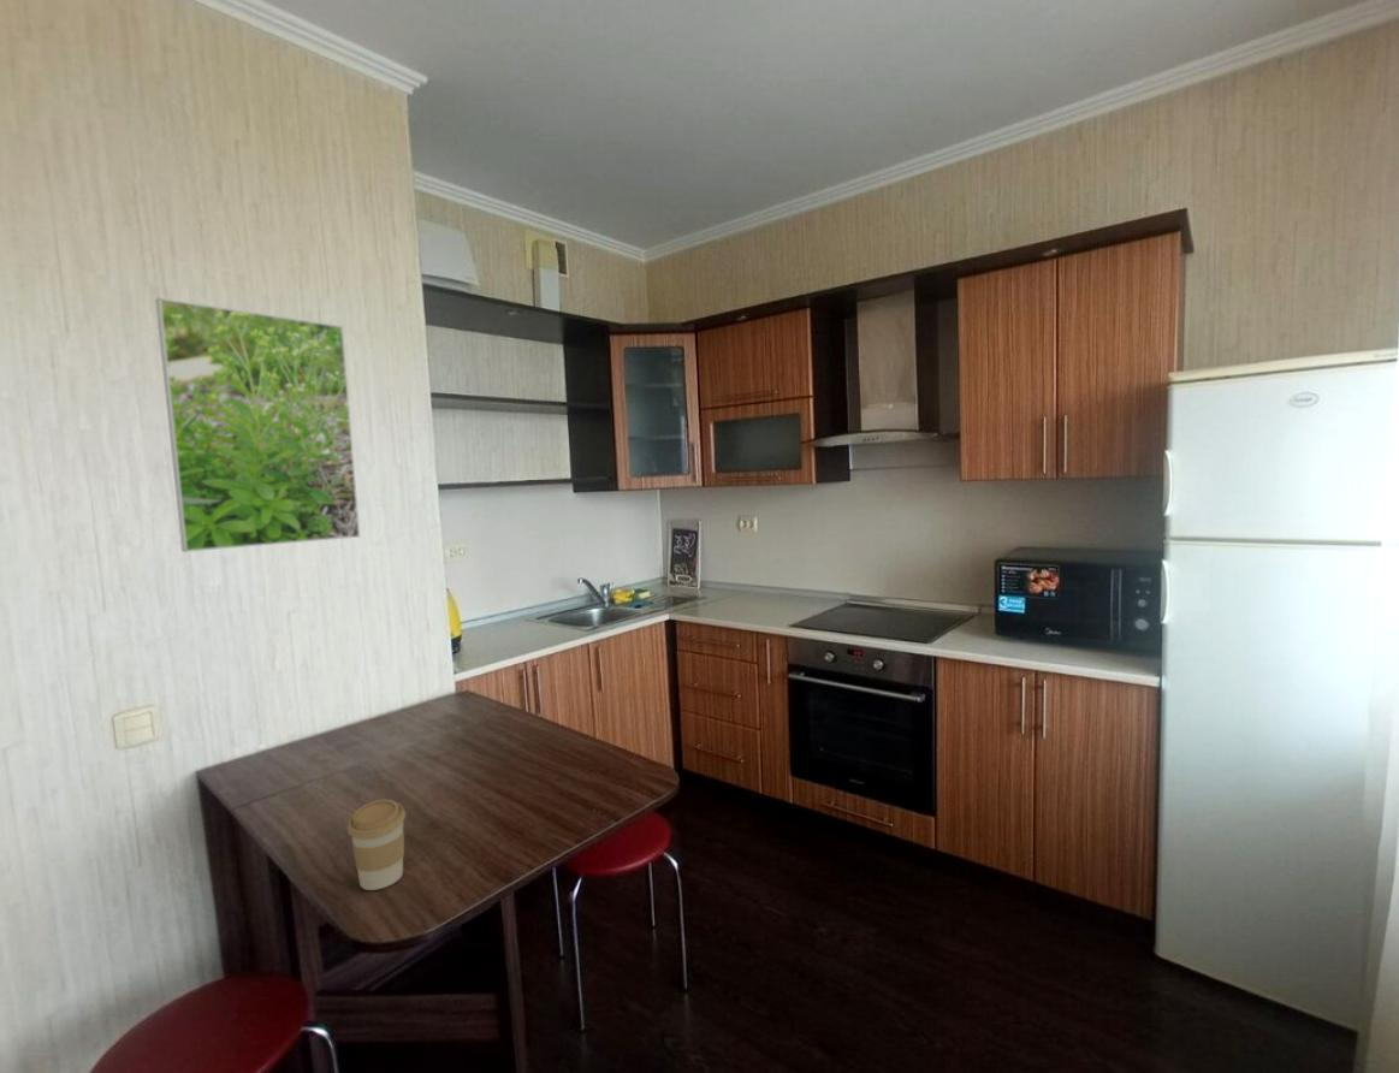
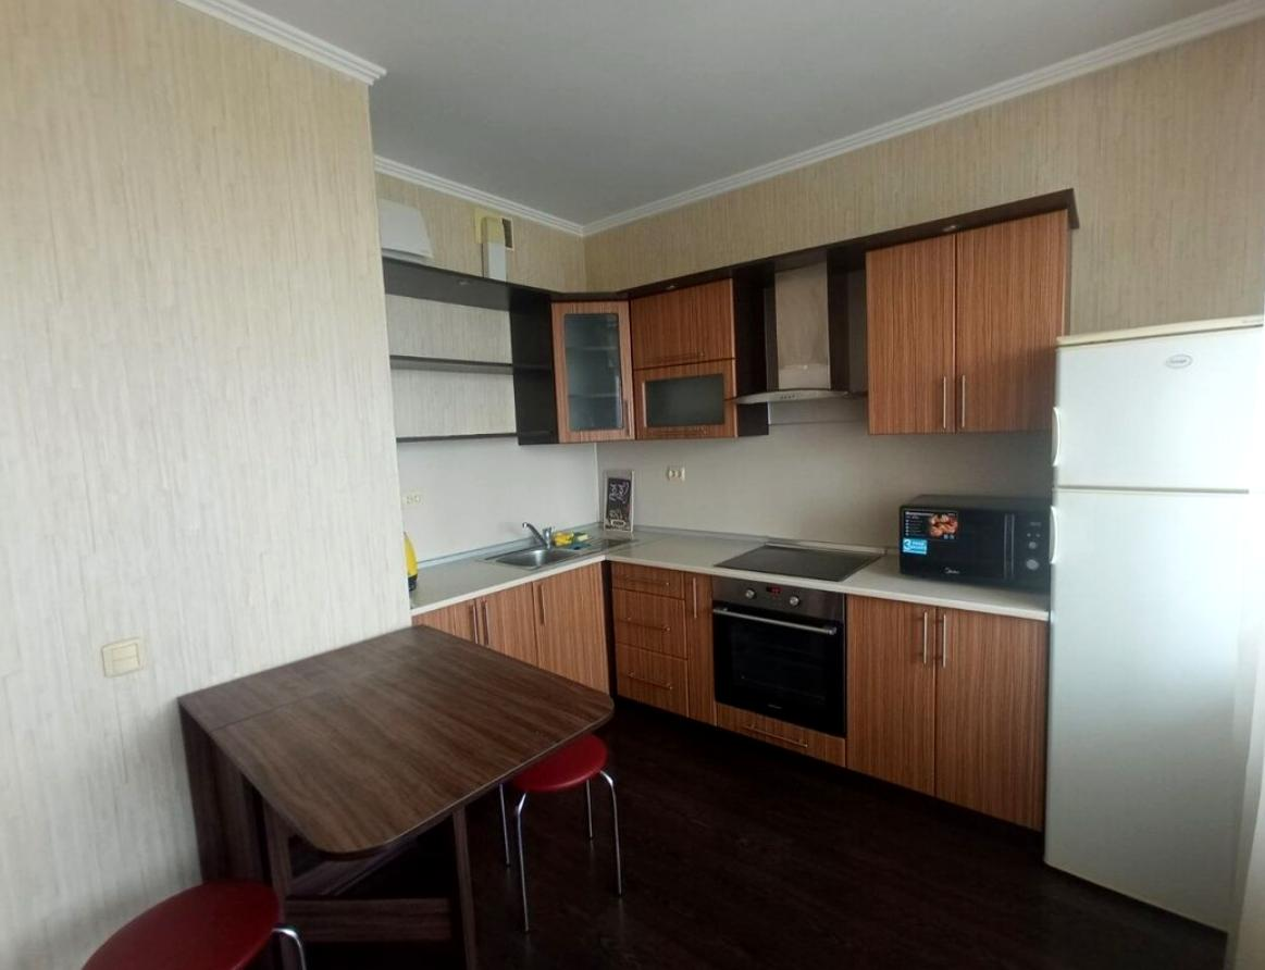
- coffee cup (378, 843)
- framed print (267, 431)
